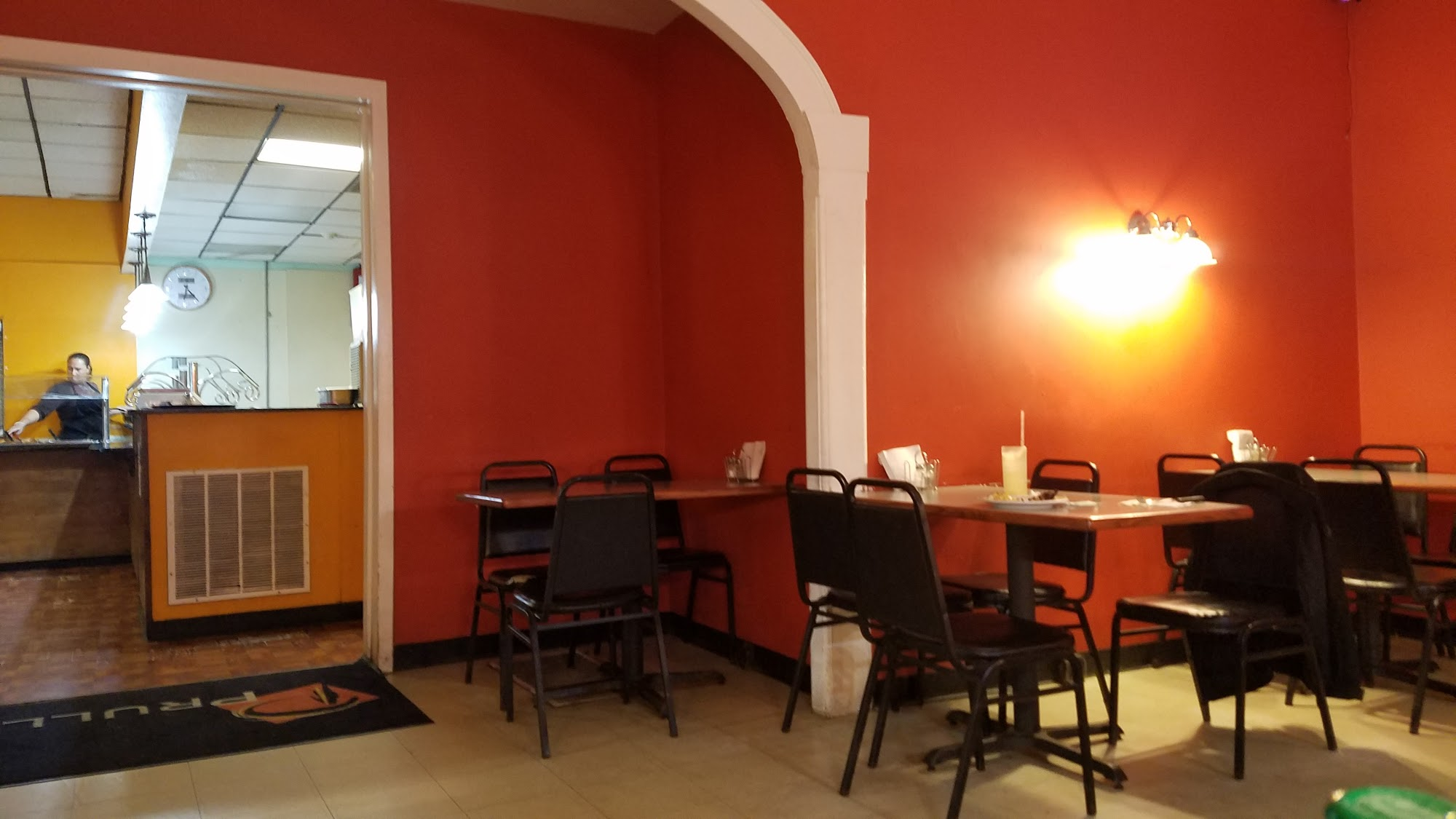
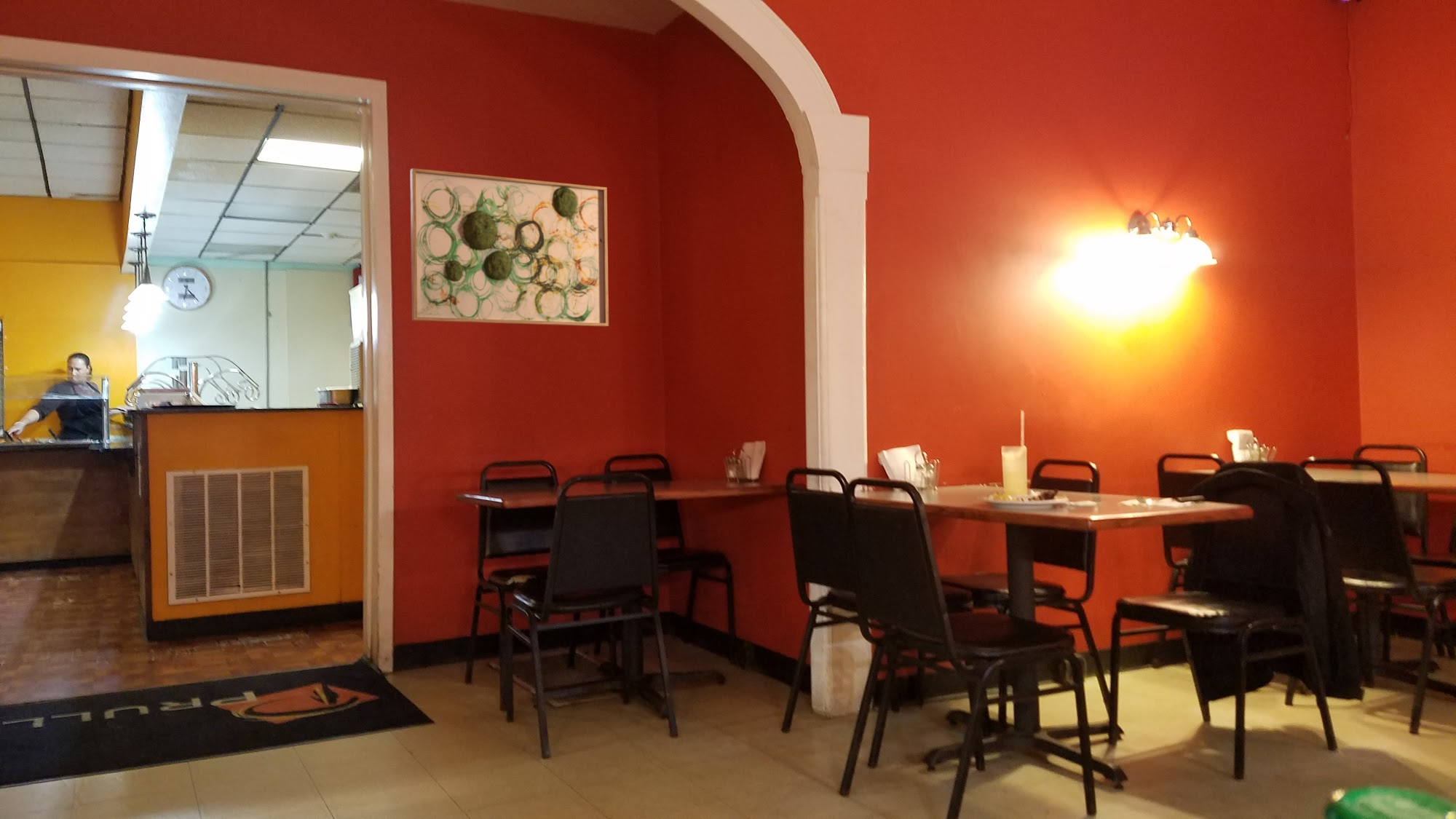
+ wall art (514, 250)
